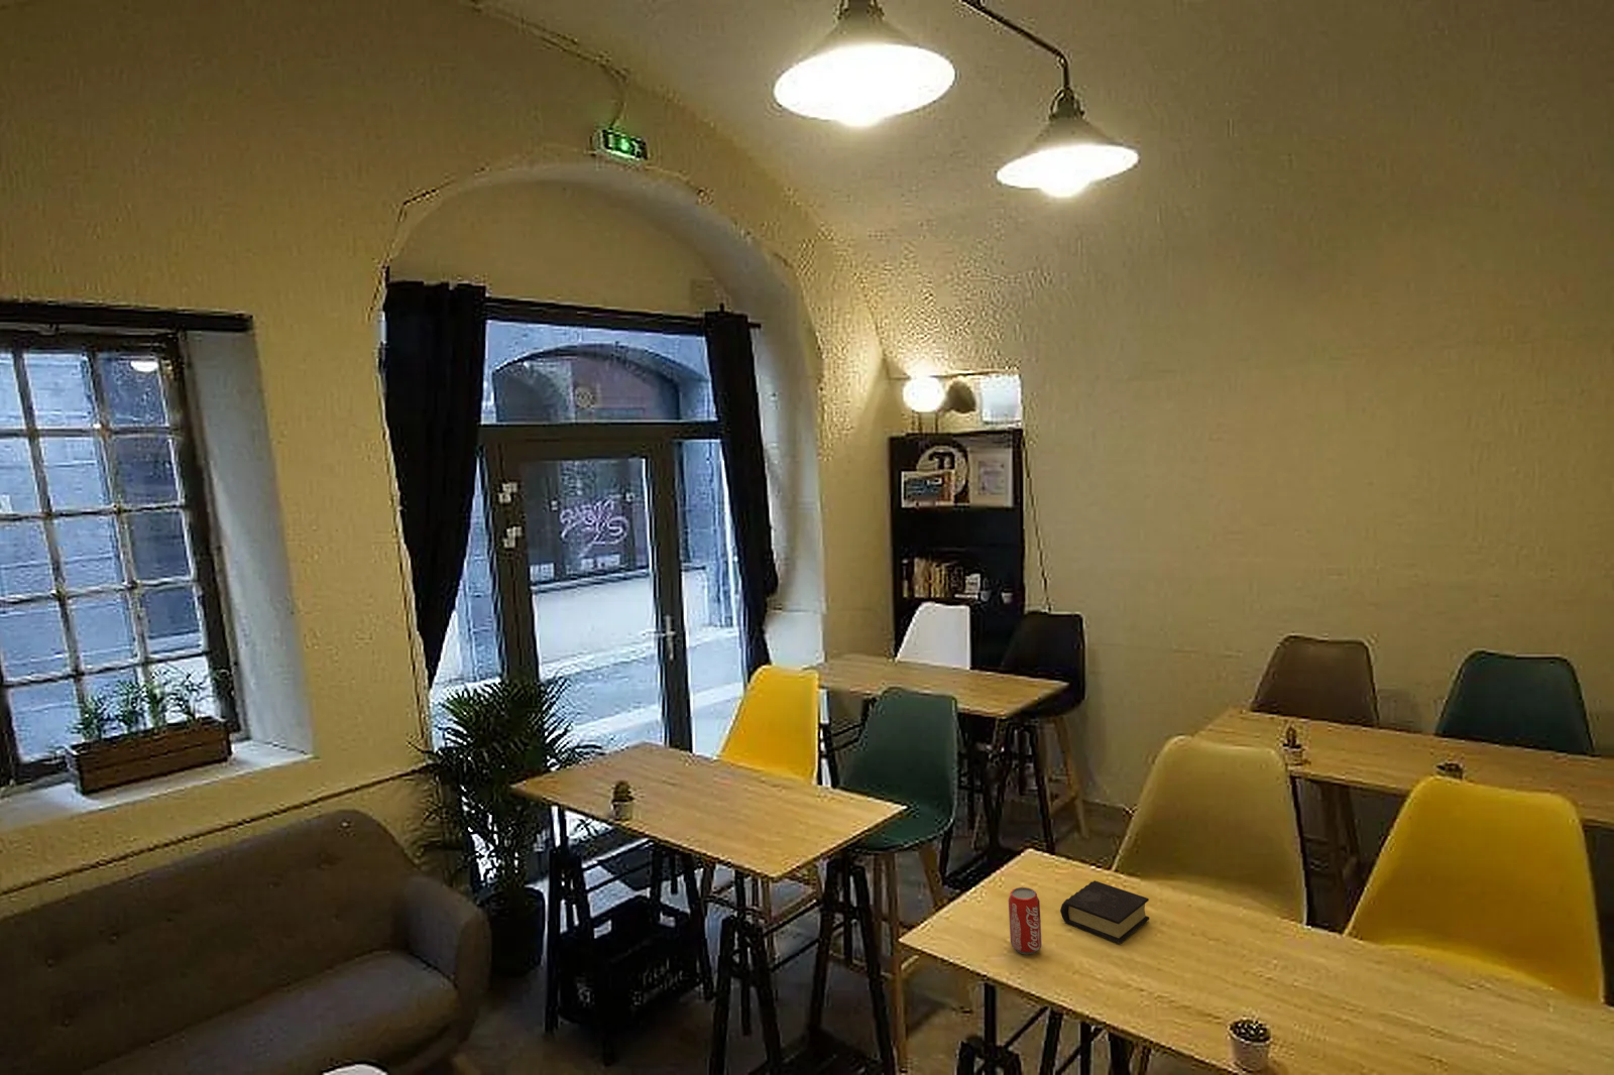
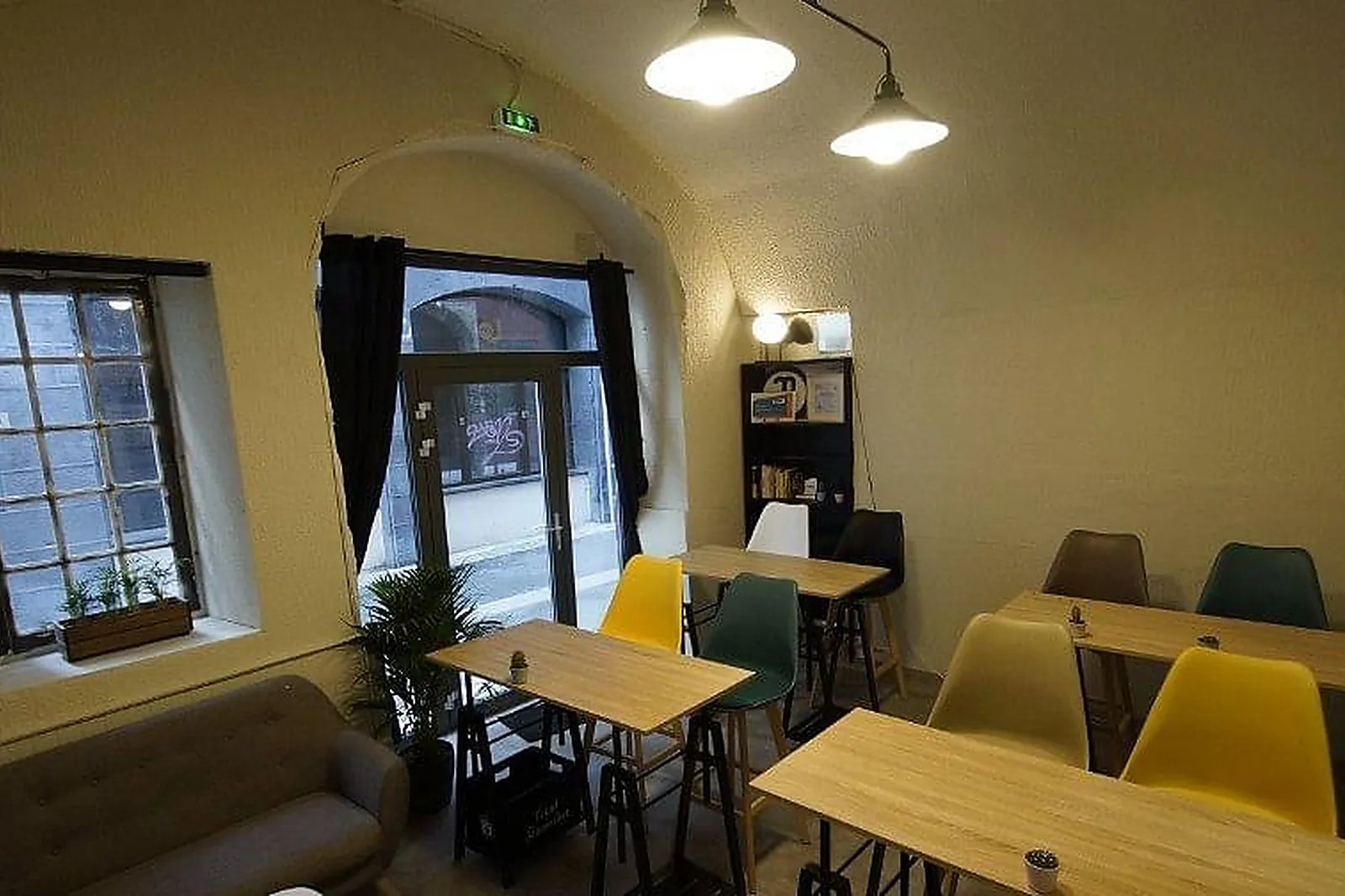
- book (1104, 909)
- beverage can (1025, 920)
